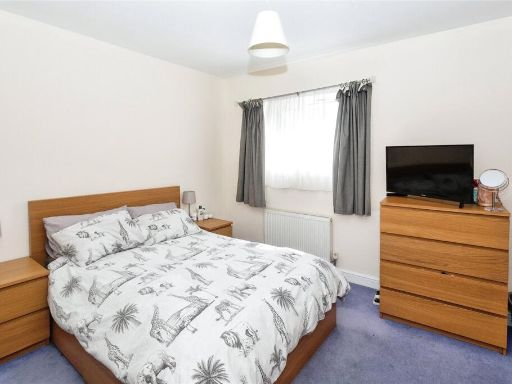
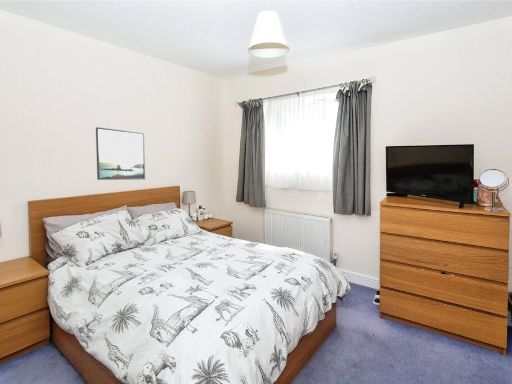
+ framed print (122, 155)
